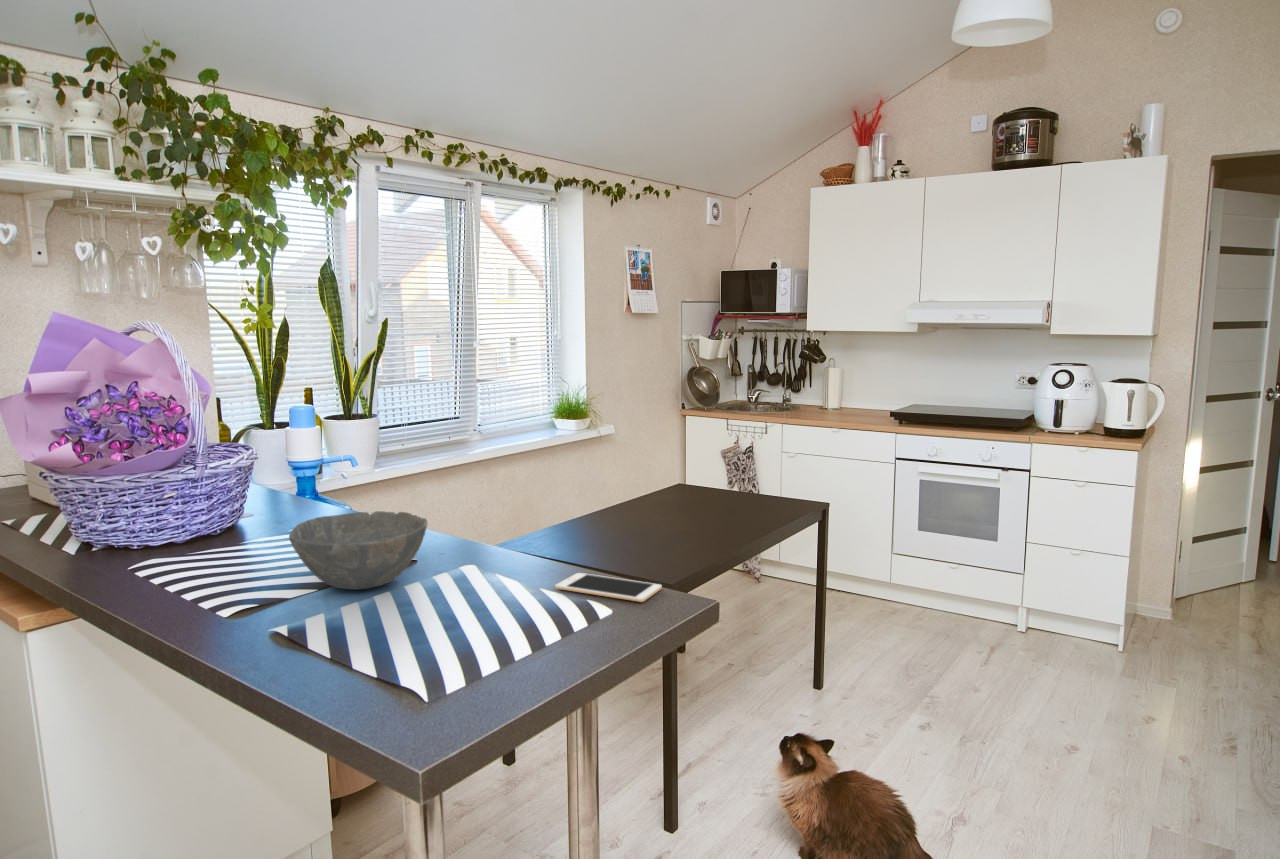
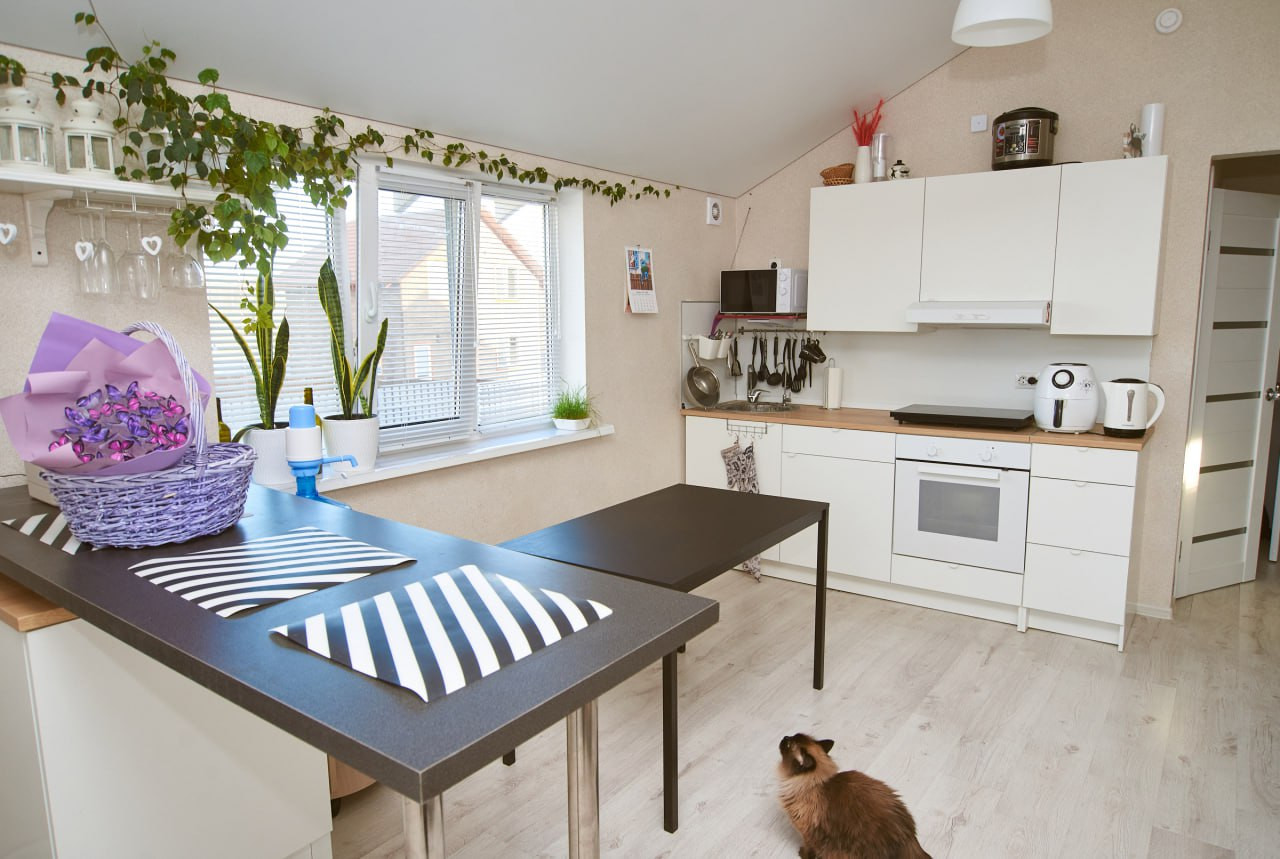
- bowl (360, 553)
- cell phone (608, 586)
